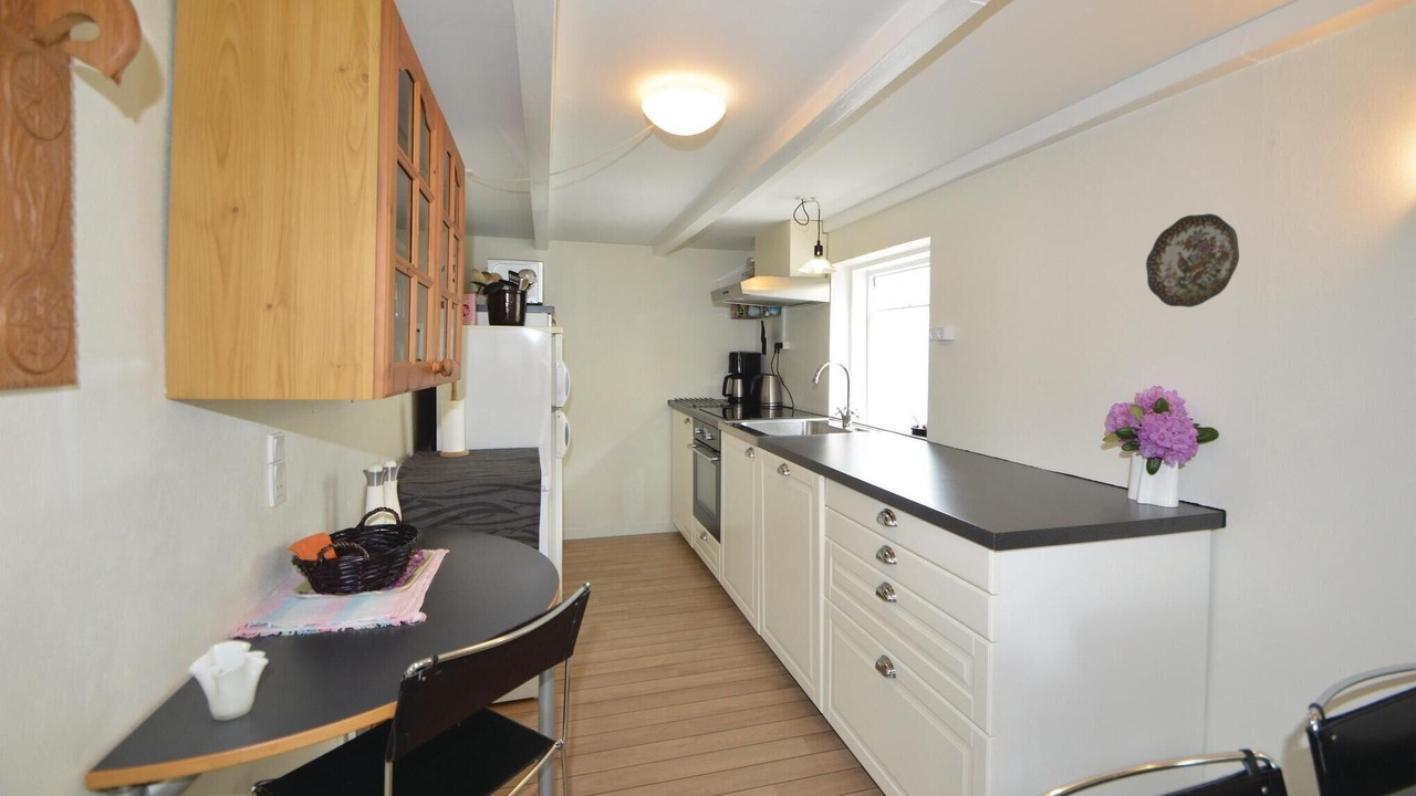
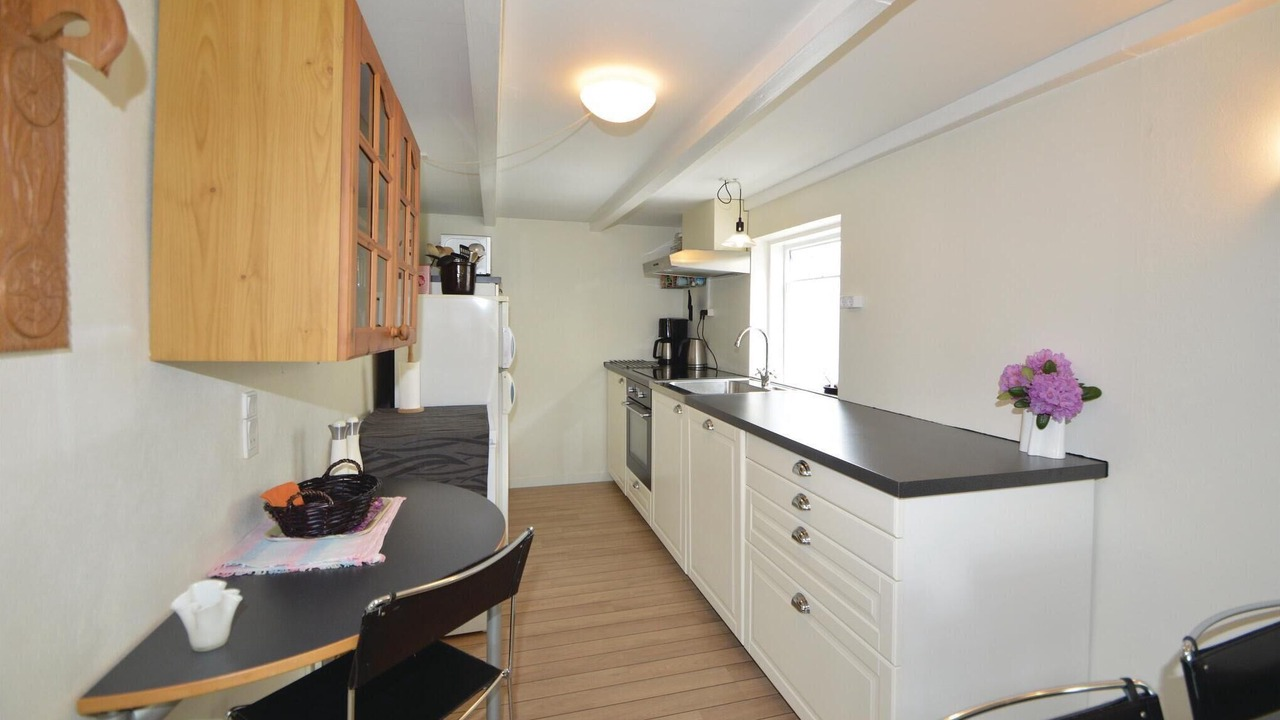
- decorative plate (1191, 261)
